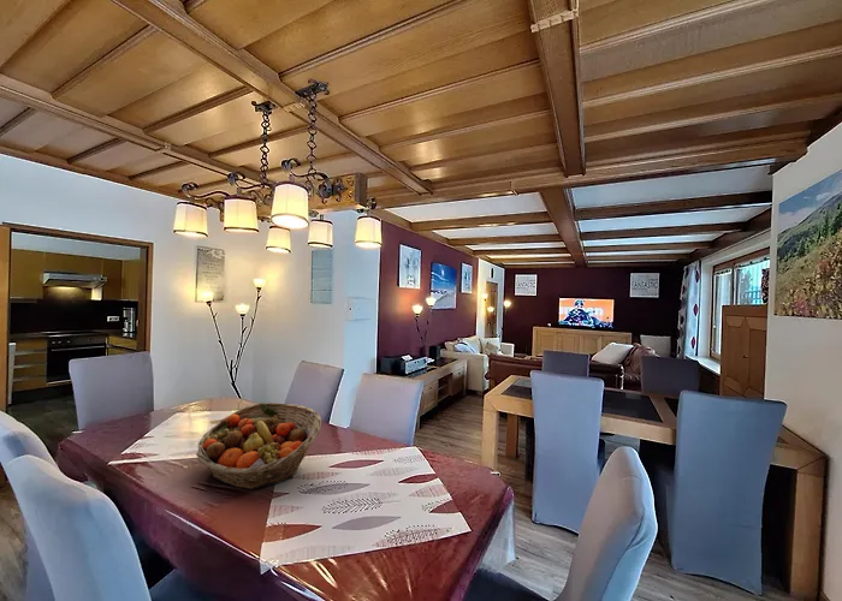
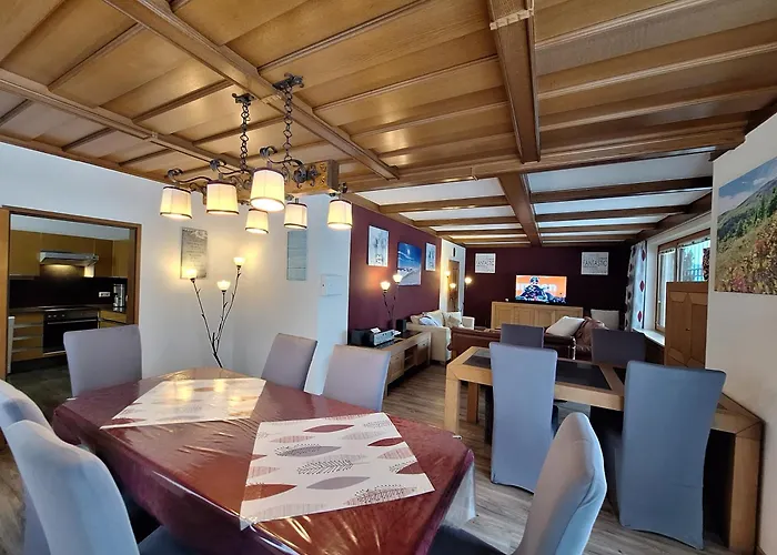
- fruit basket (261, 441)
